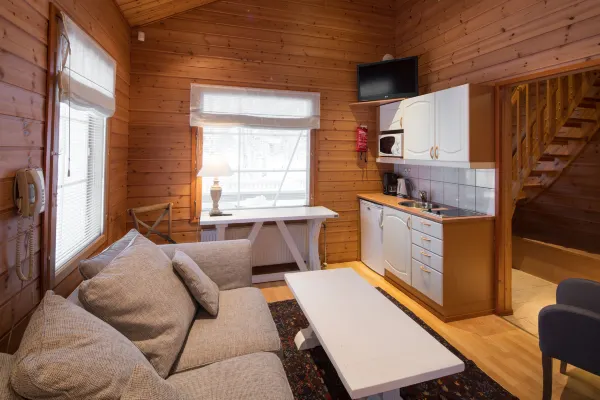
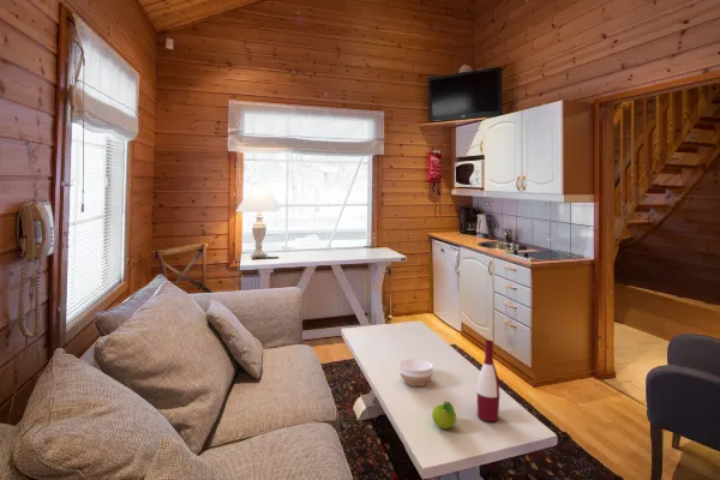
+ fruit (445, 415)
+ bowl (415, 372)
+ alcohol (488, 378)
